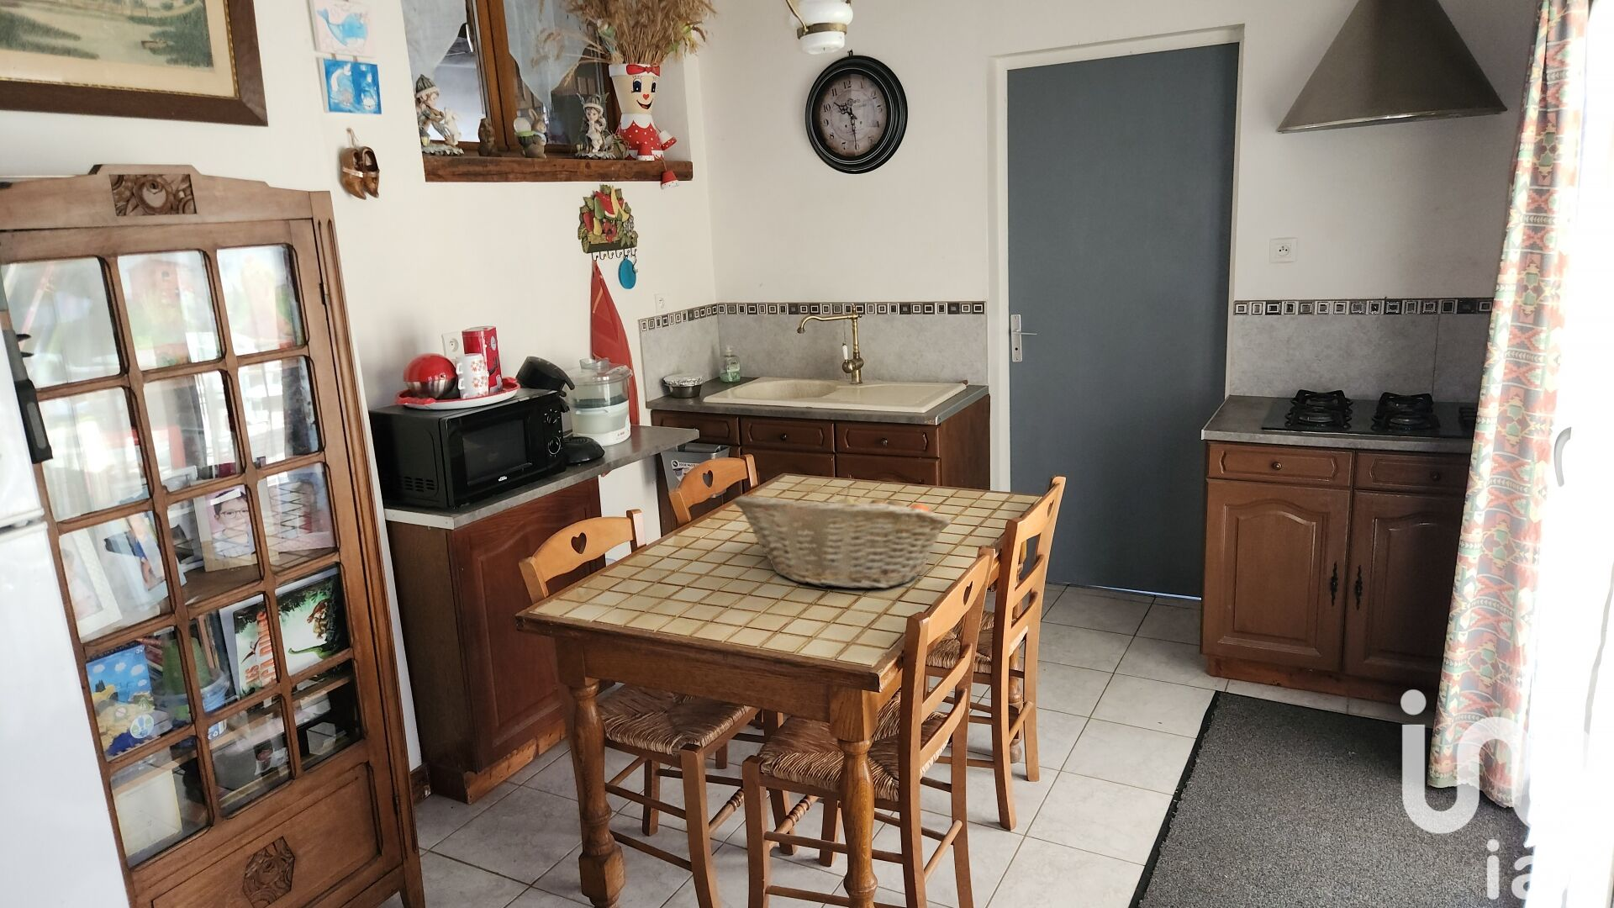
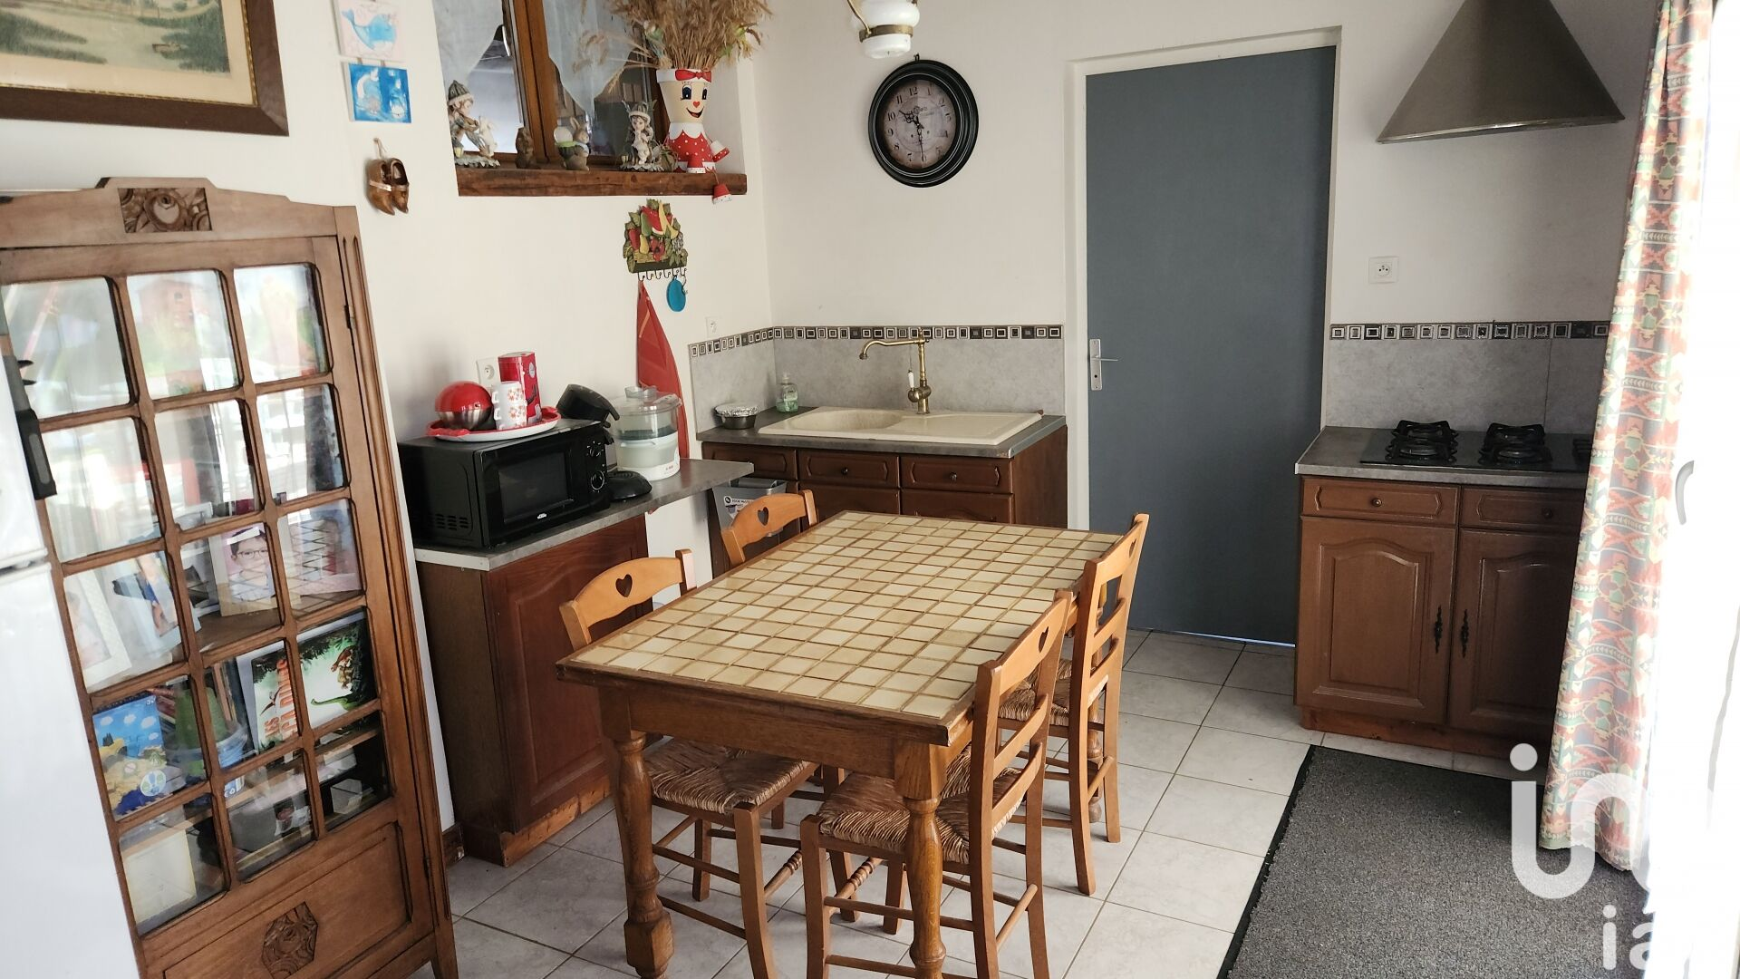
- fruit basket (840, 527)
